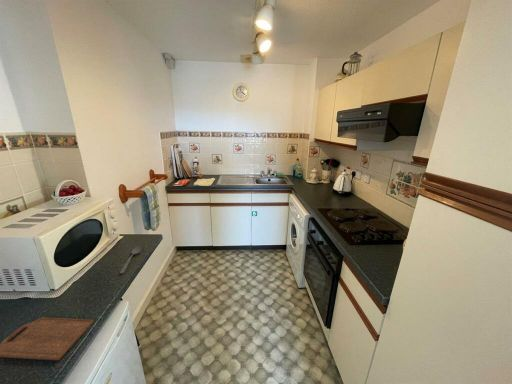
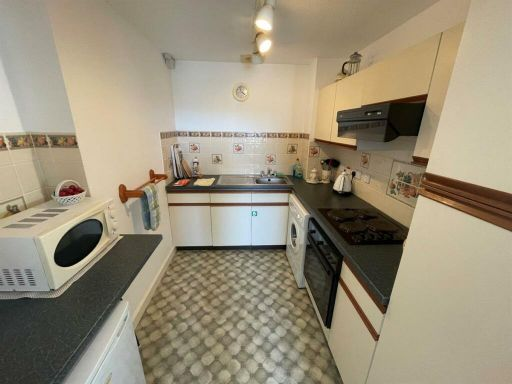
- cutting board (44, 336)
- soupspoon (130, 258)
